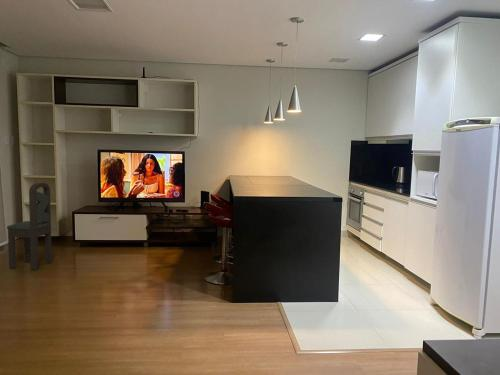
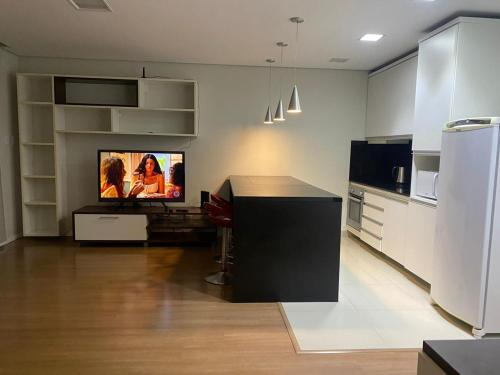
- chair (29, 224)
